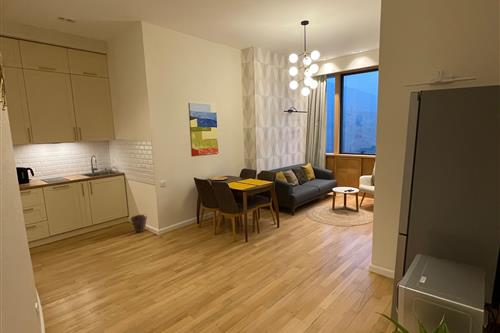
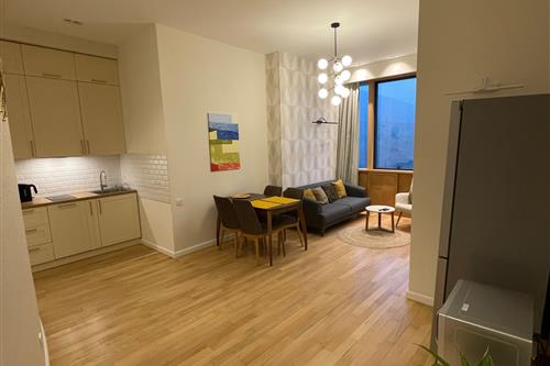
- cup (139, 223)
